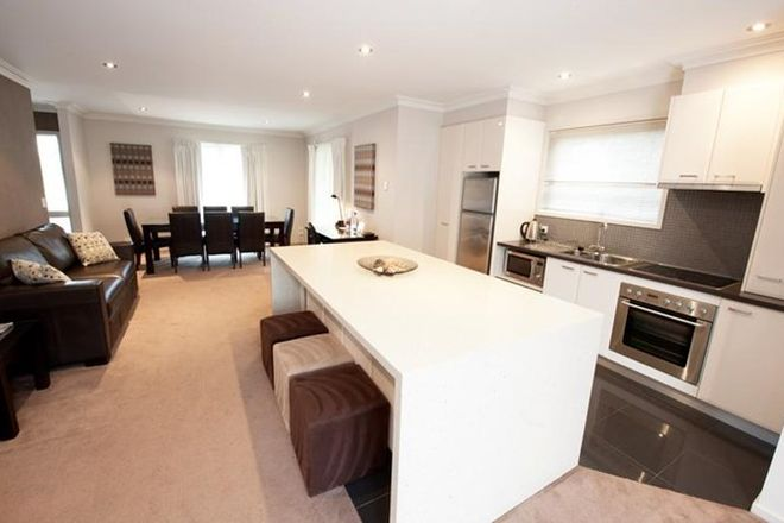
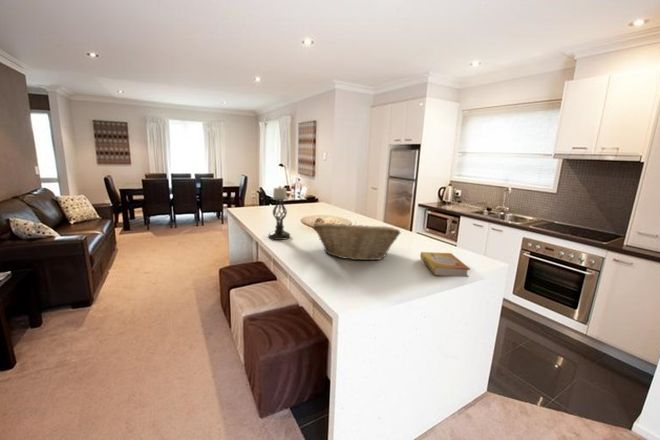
+ candle holder (279, 211)
+ book (443, 263)
+ fruit basket (355, 236)
